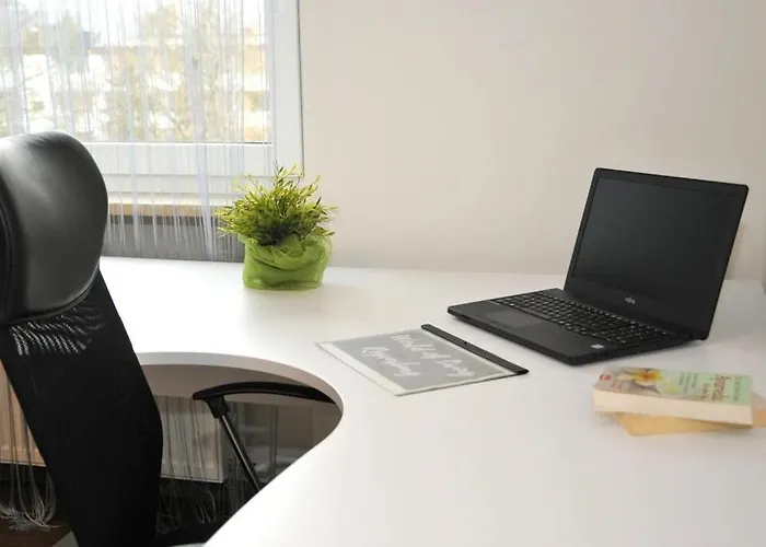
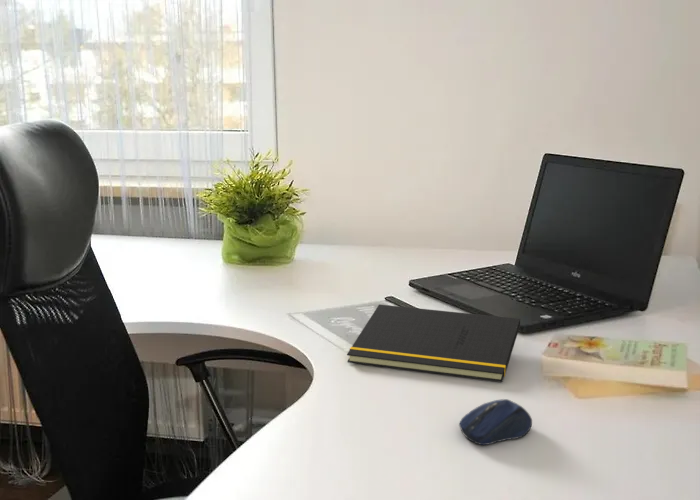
+ computer mouse (496, 415)
+ notepad (435, 339)
